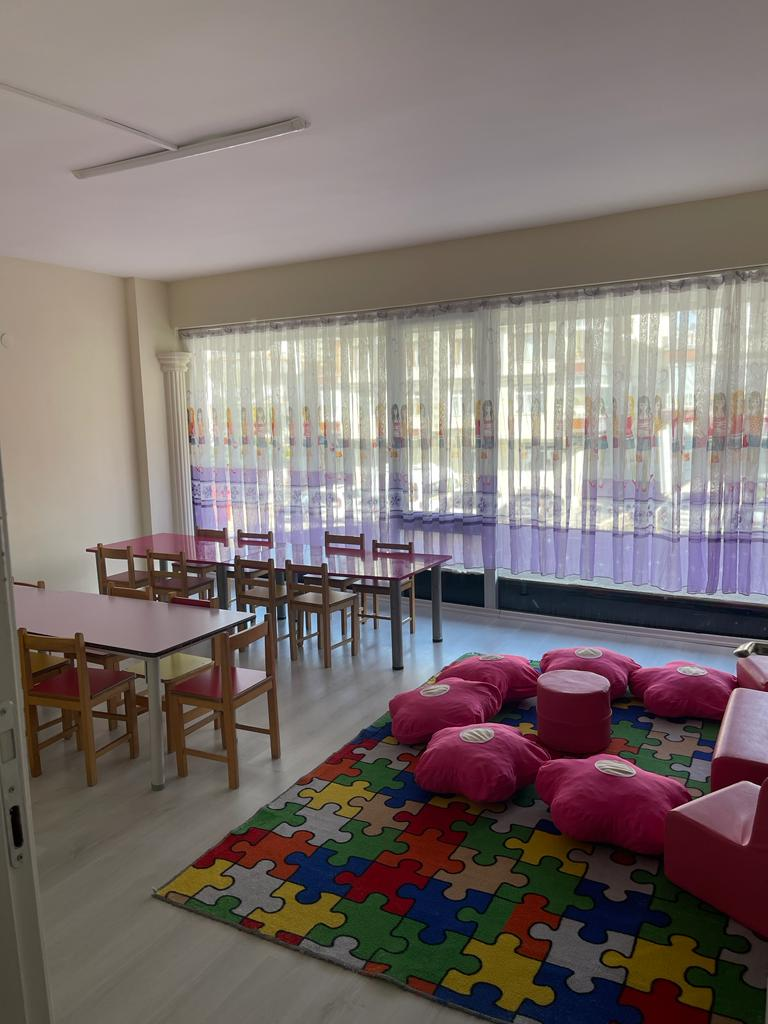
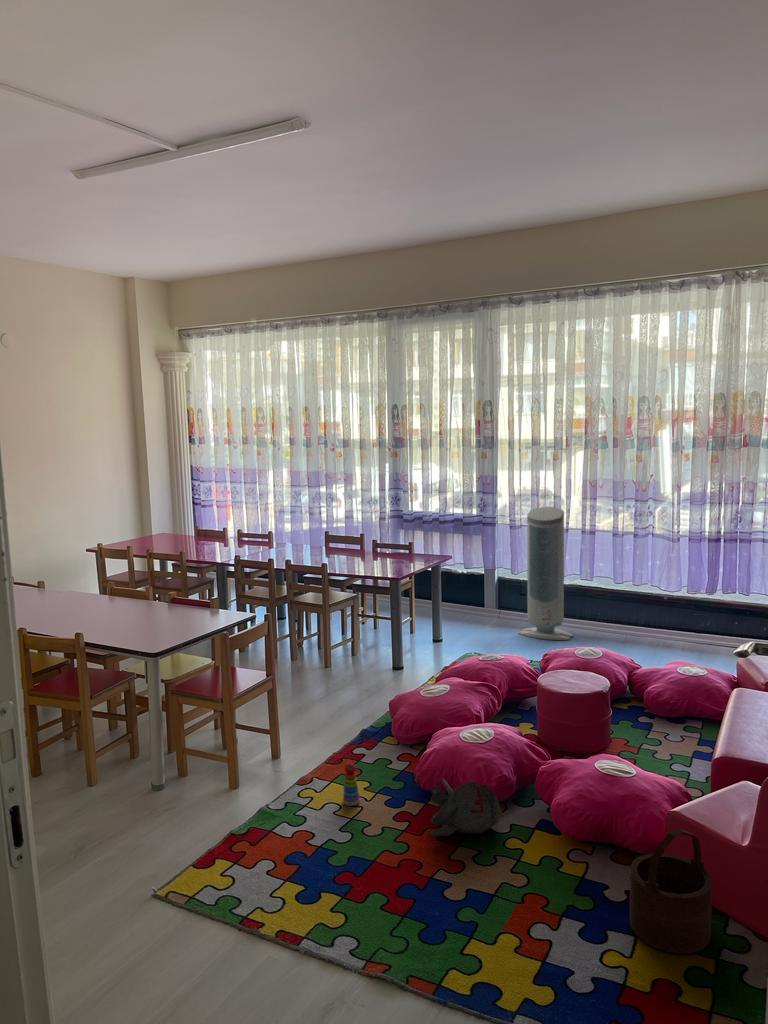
+ air purifier (545, 571)
+ stacking toy (350, 782)
+ wooden bucket (670, 879)
+ plush toy (463, 808)
